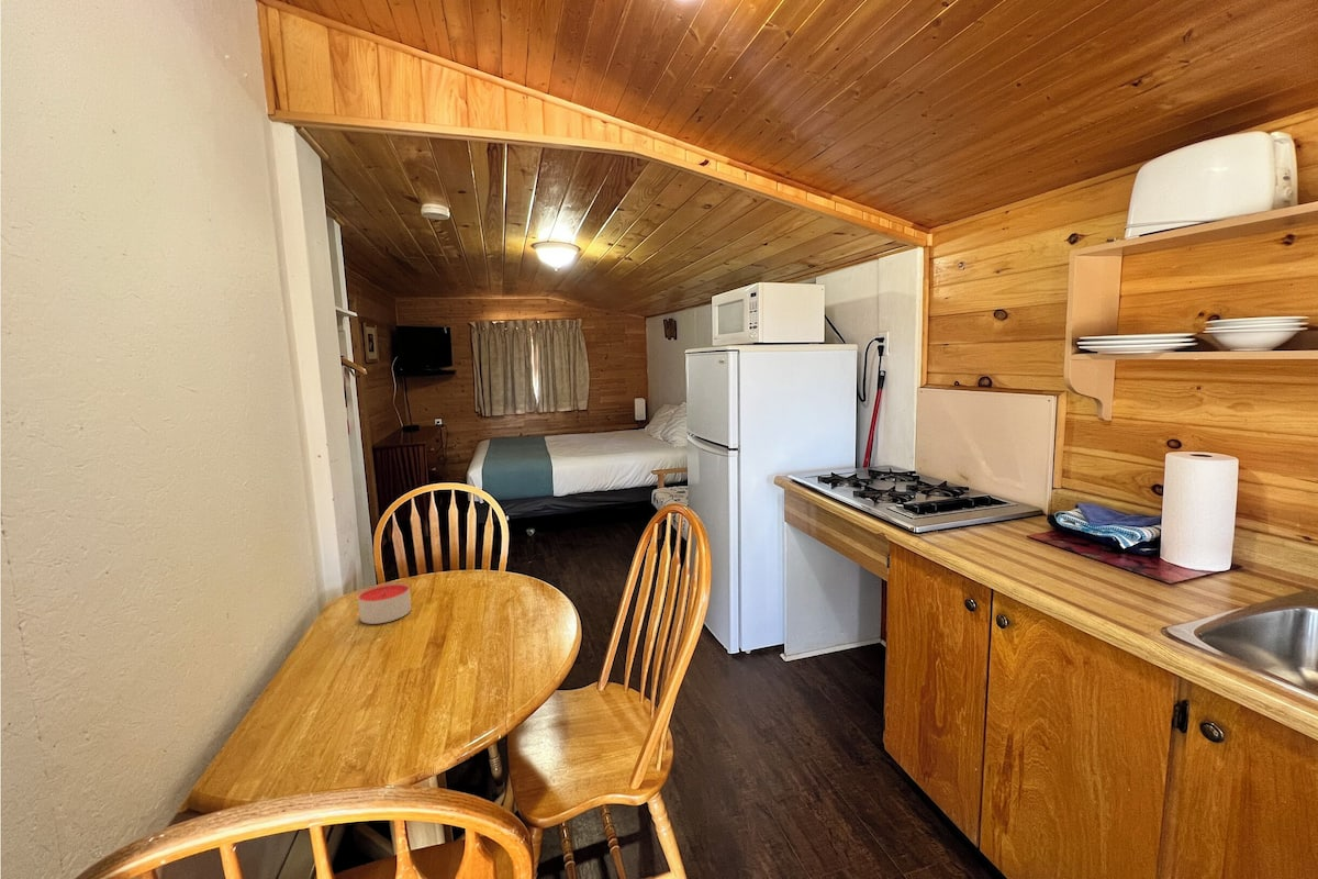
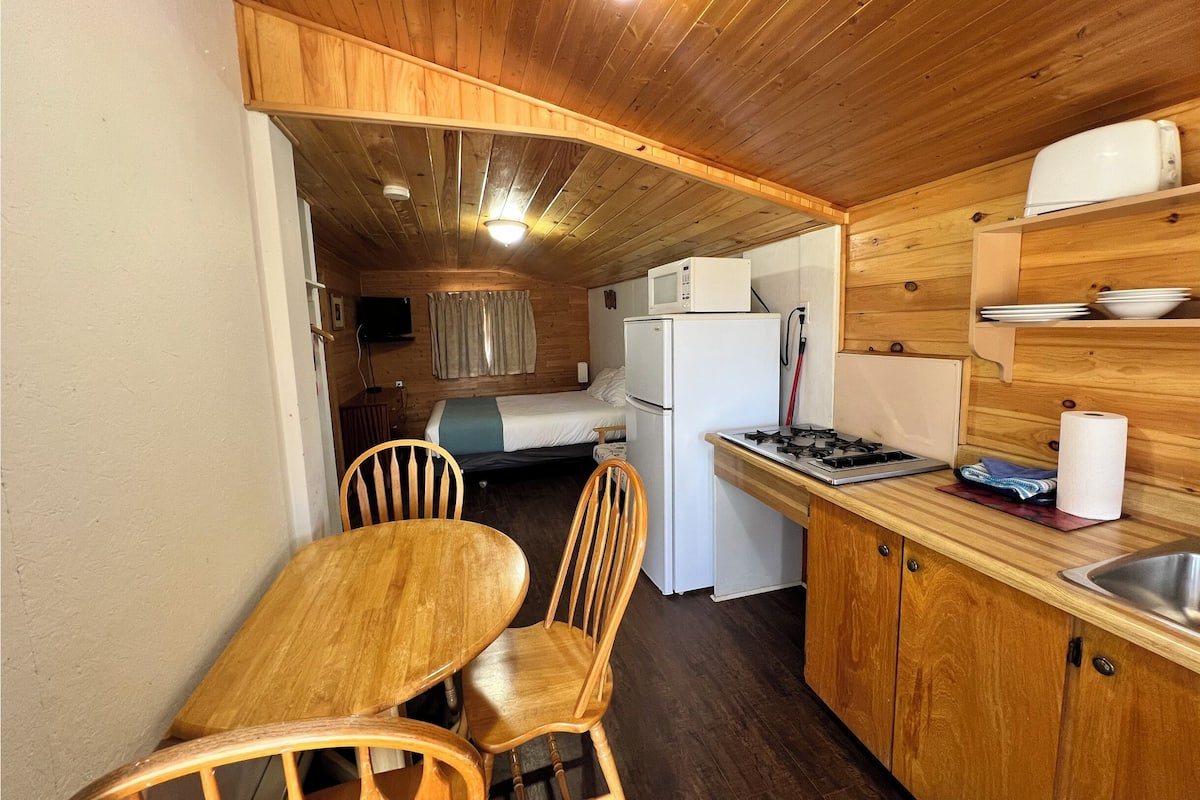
- candle (384, 601)
